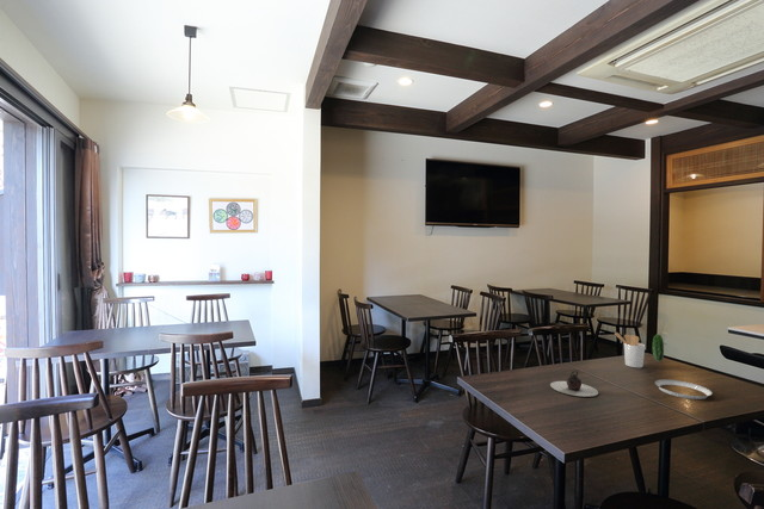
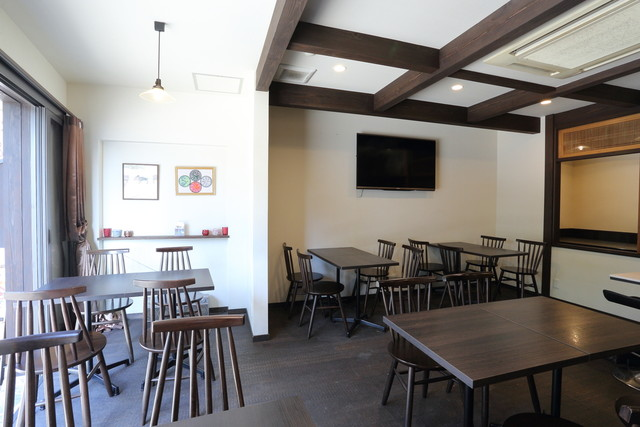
- utensil holder (628, 348)
- teapot (573, 379)
- plate (678, 380)
